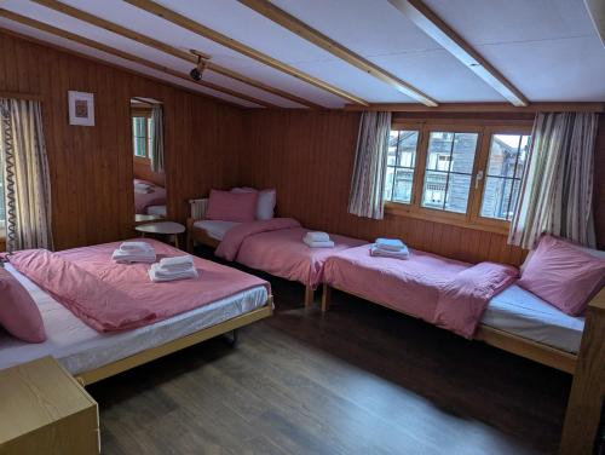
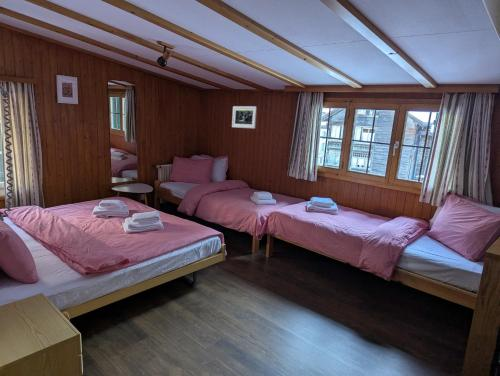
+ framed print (244, 117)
